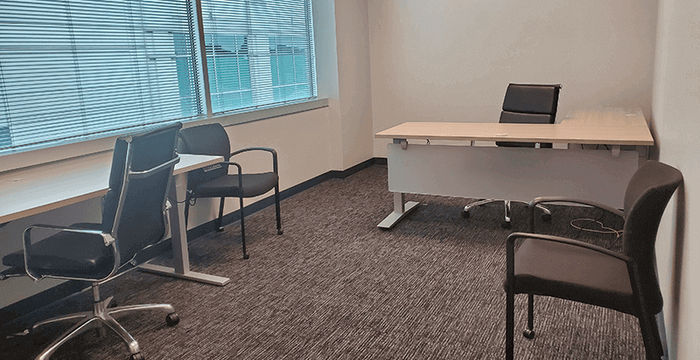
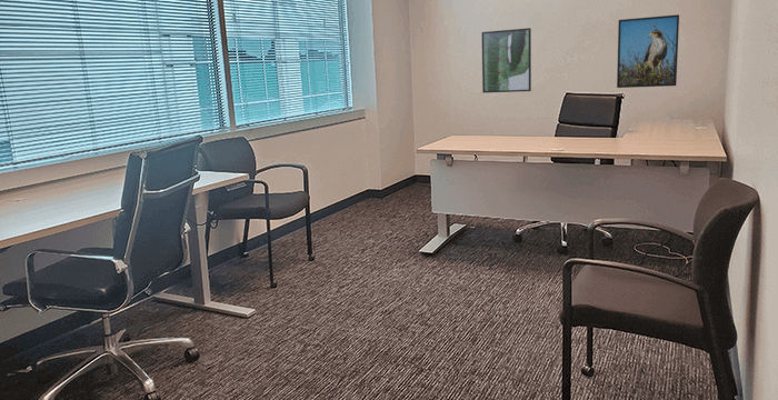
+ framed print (647, 52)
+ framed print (506, 61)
